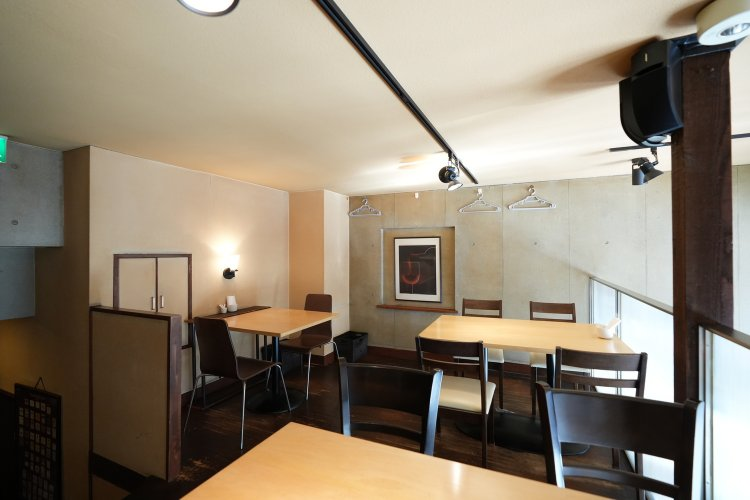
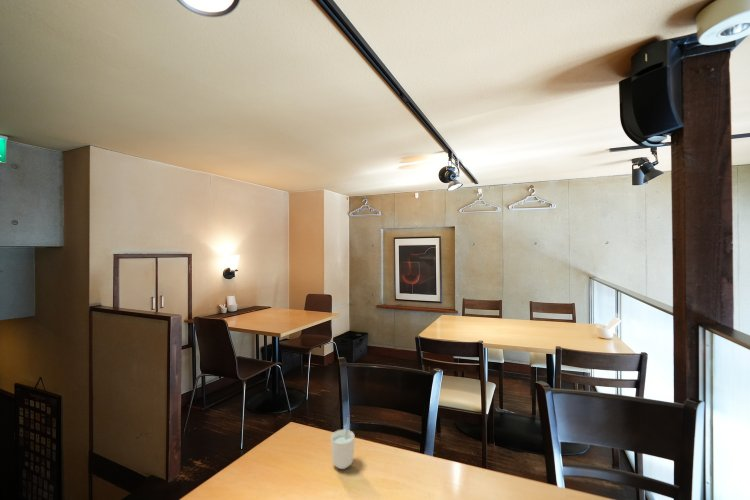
+ cup (343, 443)
